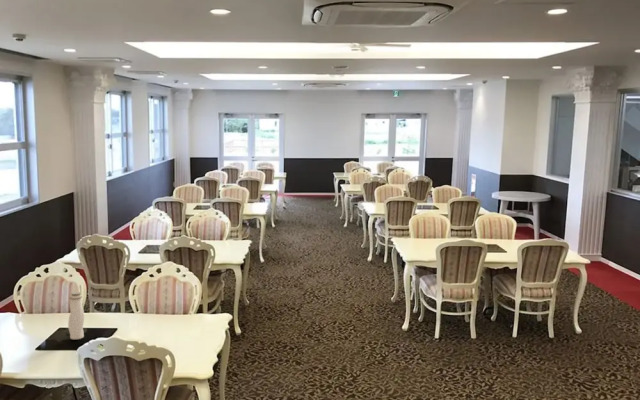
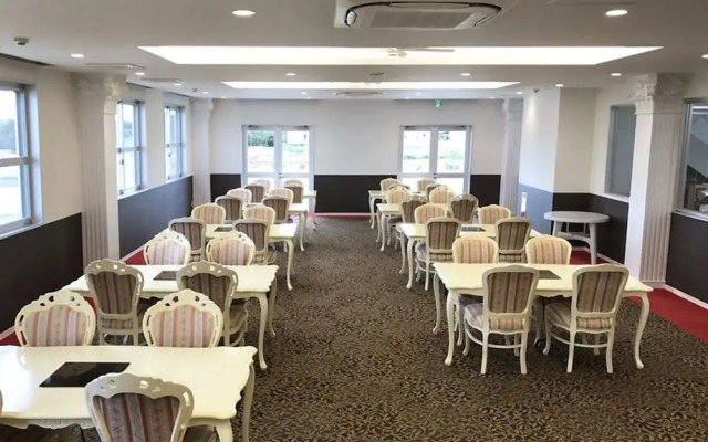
- water bottle (75, 314)
